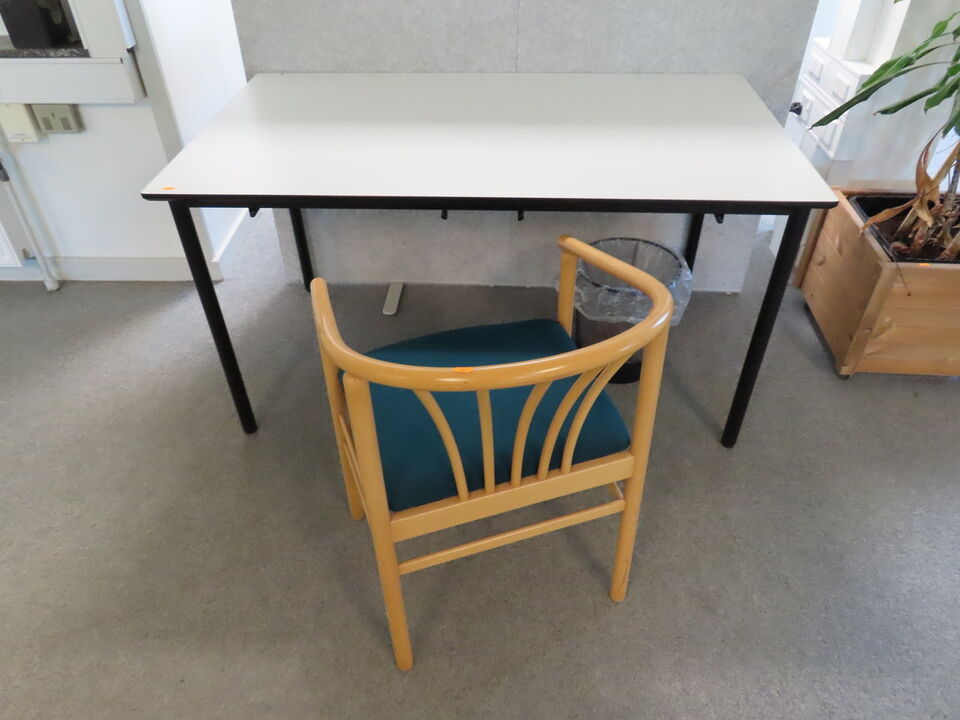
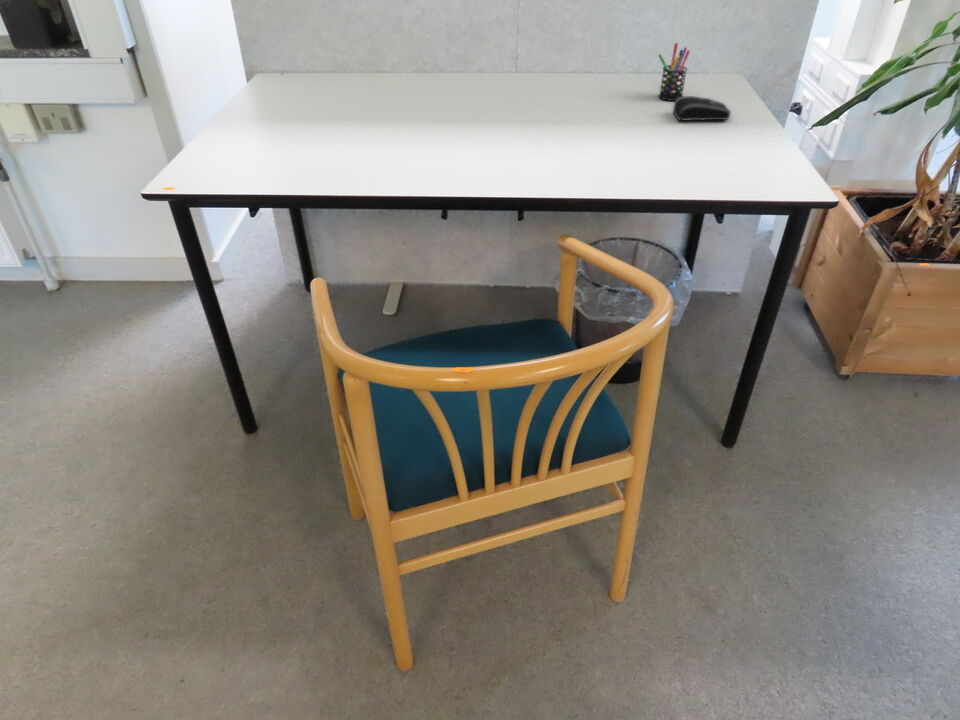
+ pen holder (671, 71)
+ computer mouse (702, 108)
